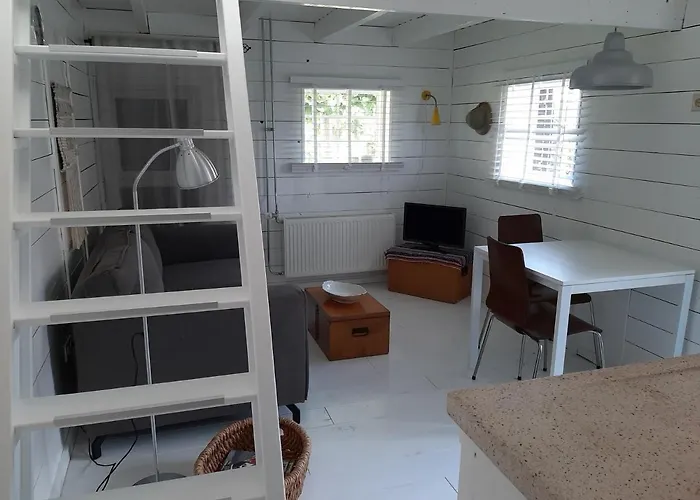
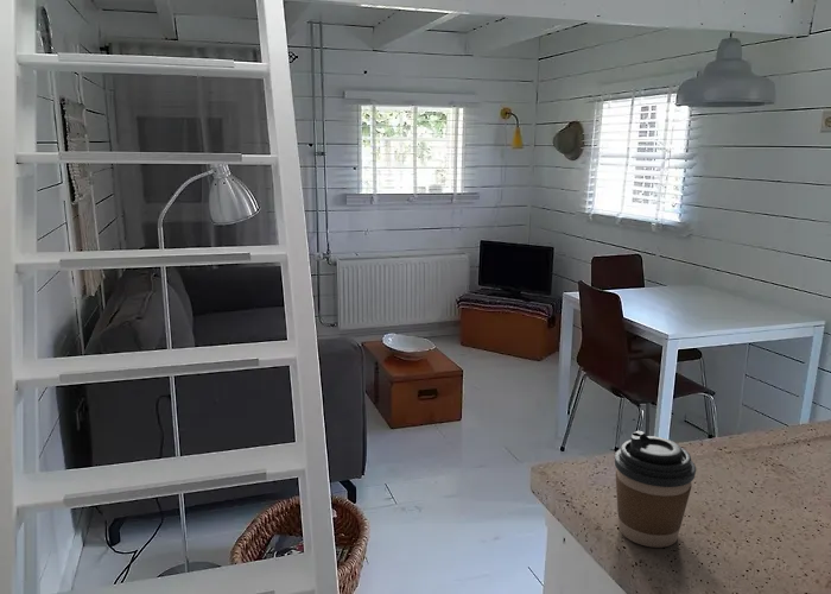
+ coffee cup (652, 486)
